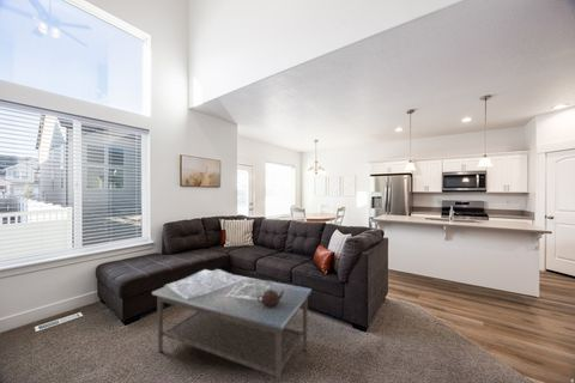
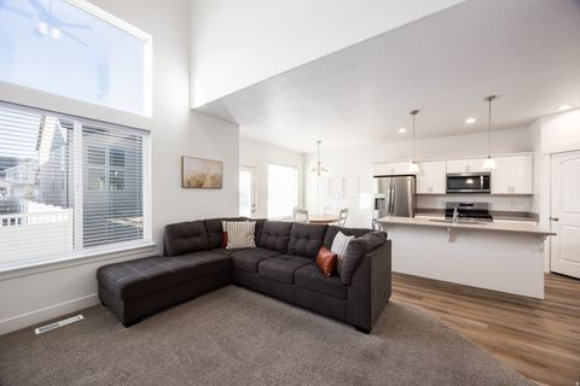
- coffee table (234, 312)
